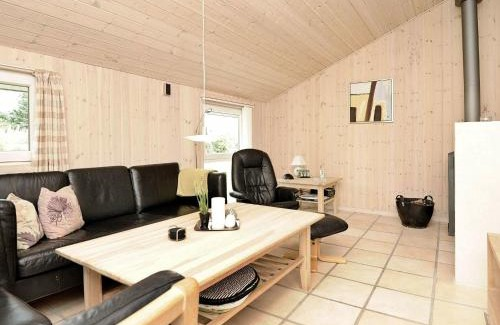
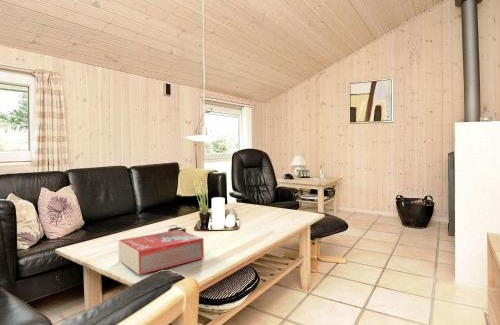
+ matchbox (161, 249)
